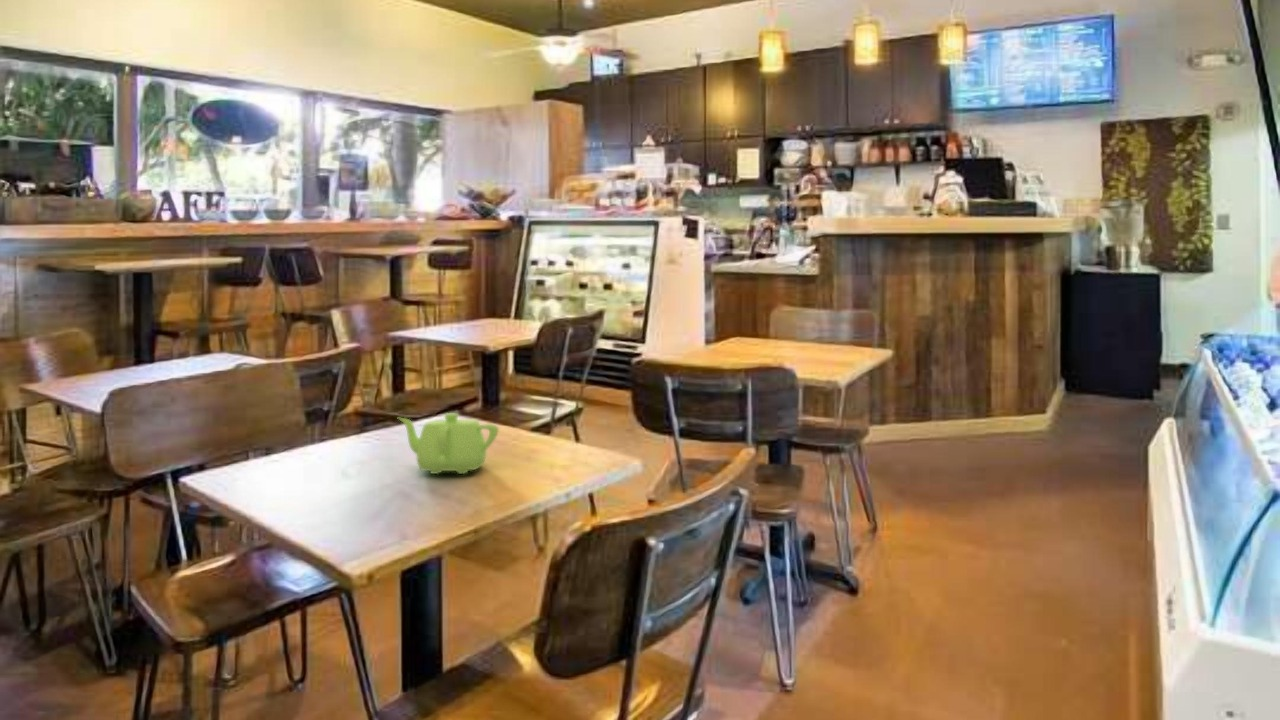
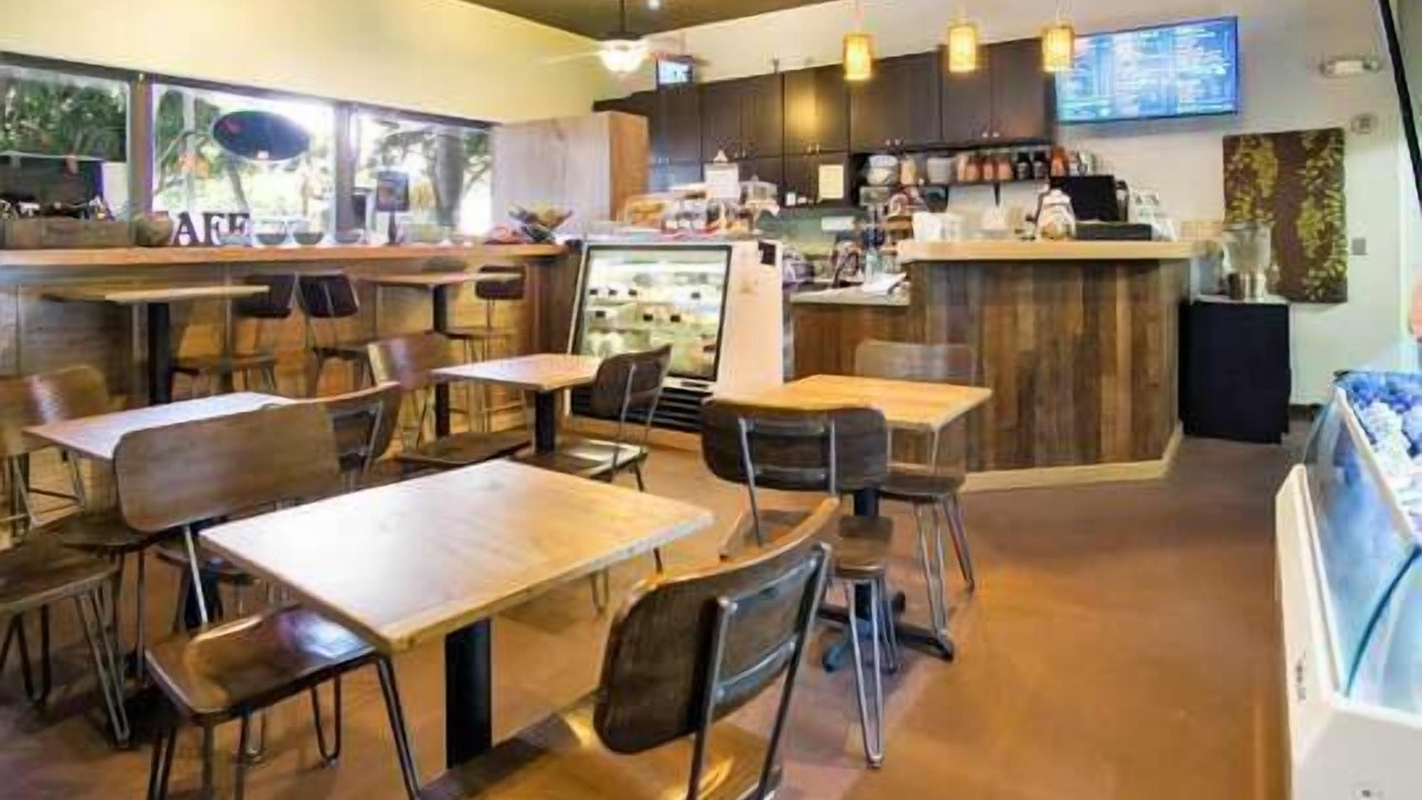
- teapot (448, 442)
